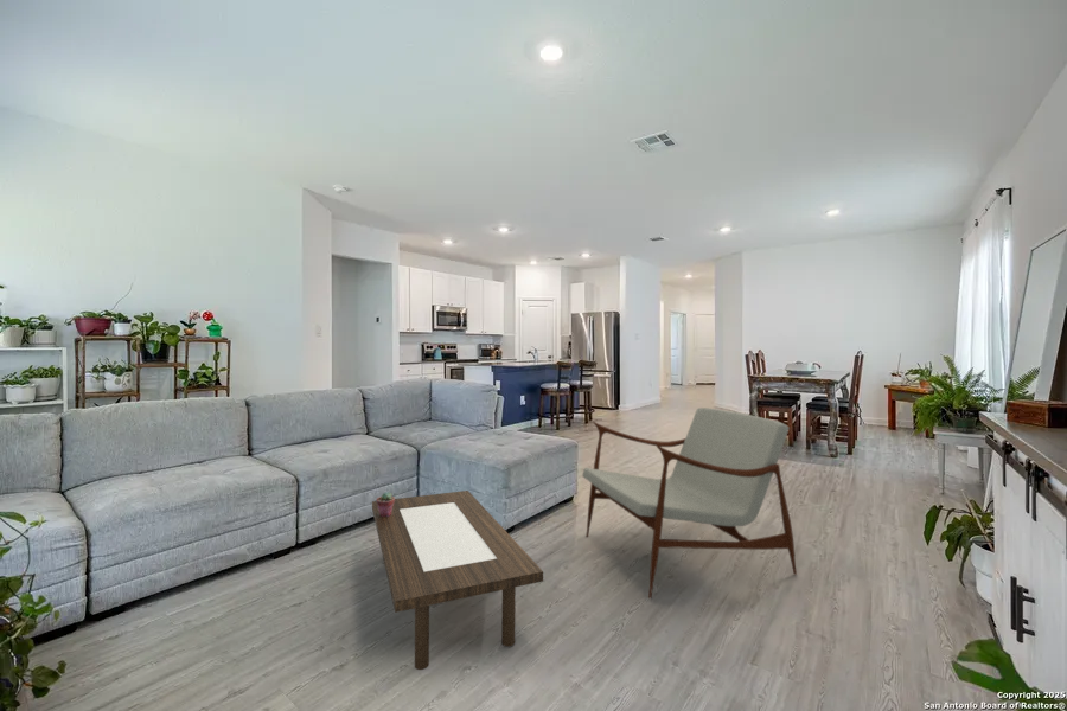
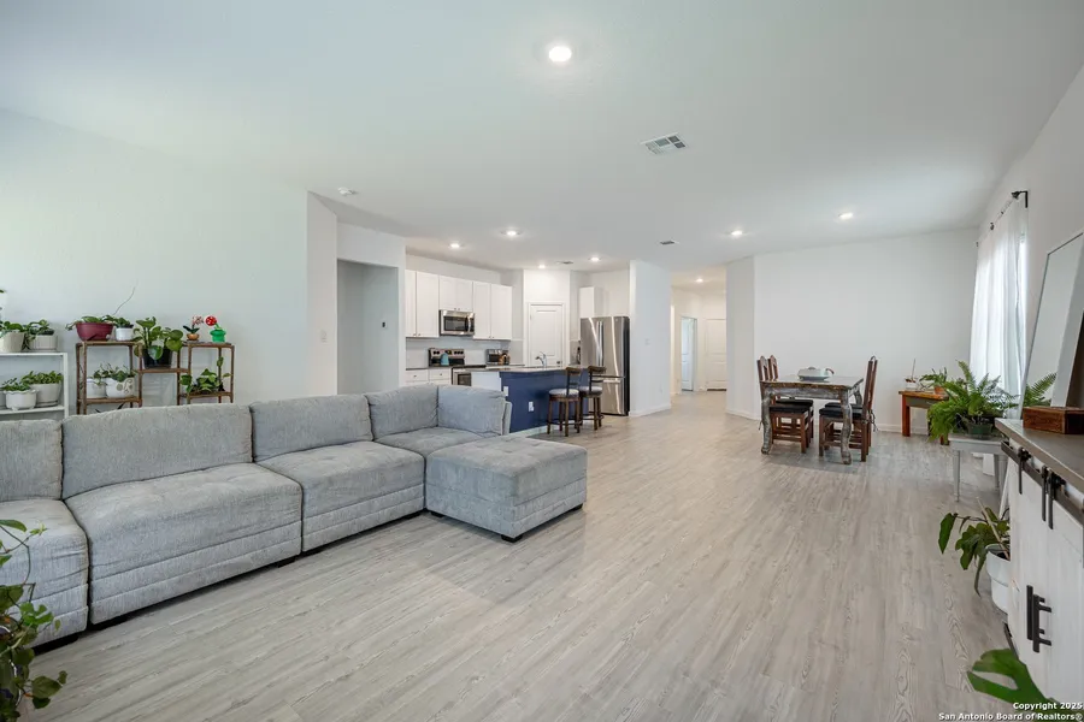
- potted succulent (385, 502)
- coffee table (441, 561)
- armchair (679, 485)
